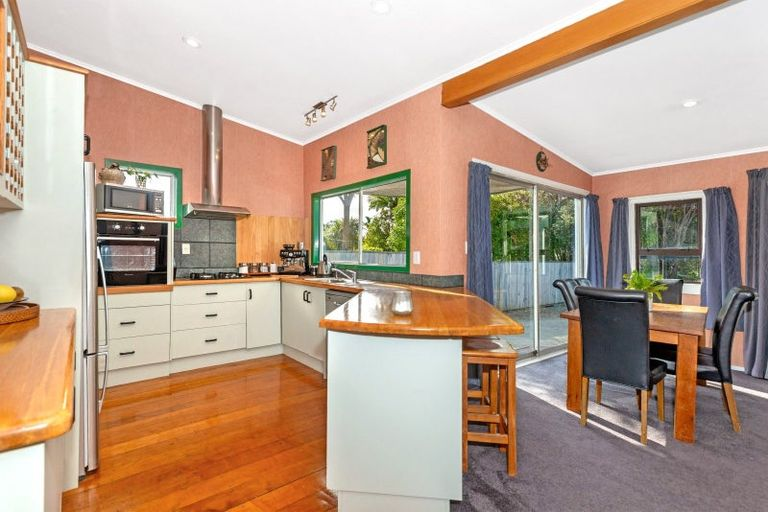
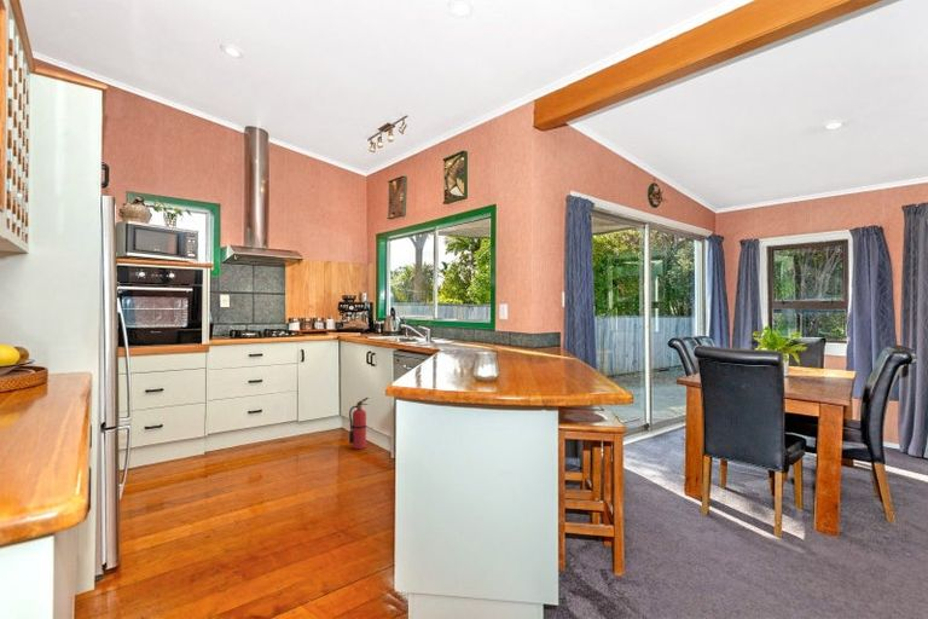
+ fire extinguisher (358, 422)
